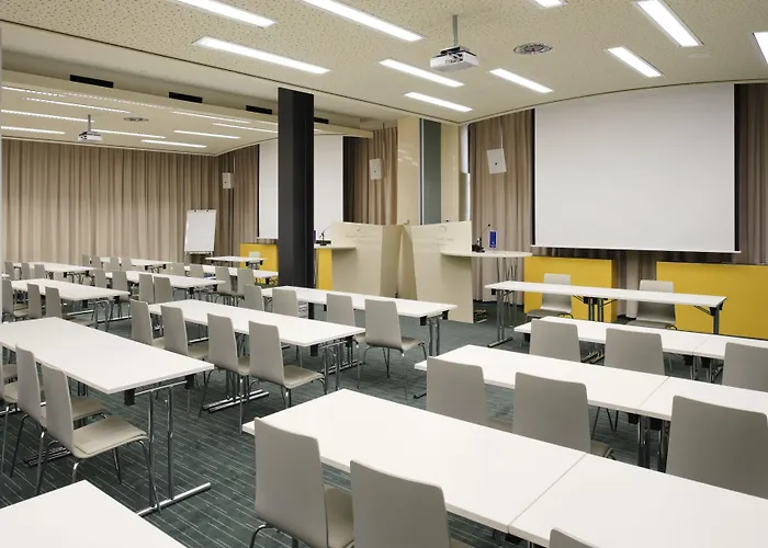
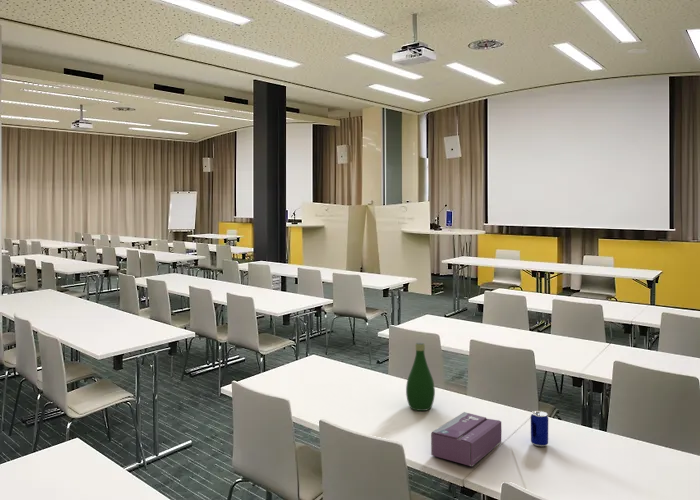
+ tissue box (467, 437)
+ bottle (420, 375)
+ beer can (539, 428)
